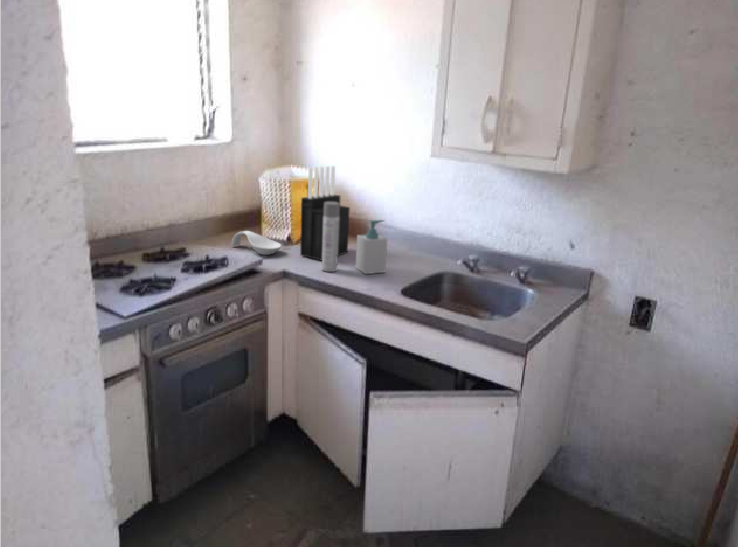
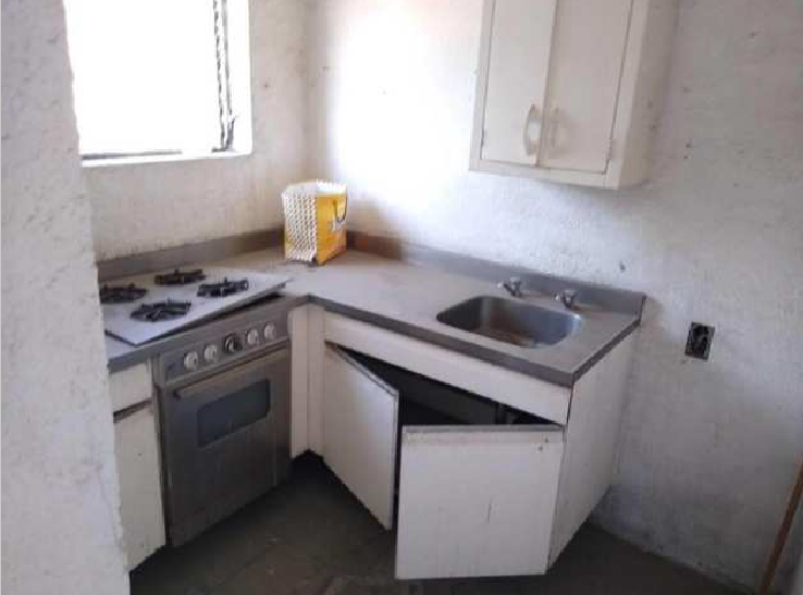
- spray bottle (330, 237)
- spoon rest (255, 242)
- knife block (323, 212)
- soap bottle (371, 245)
